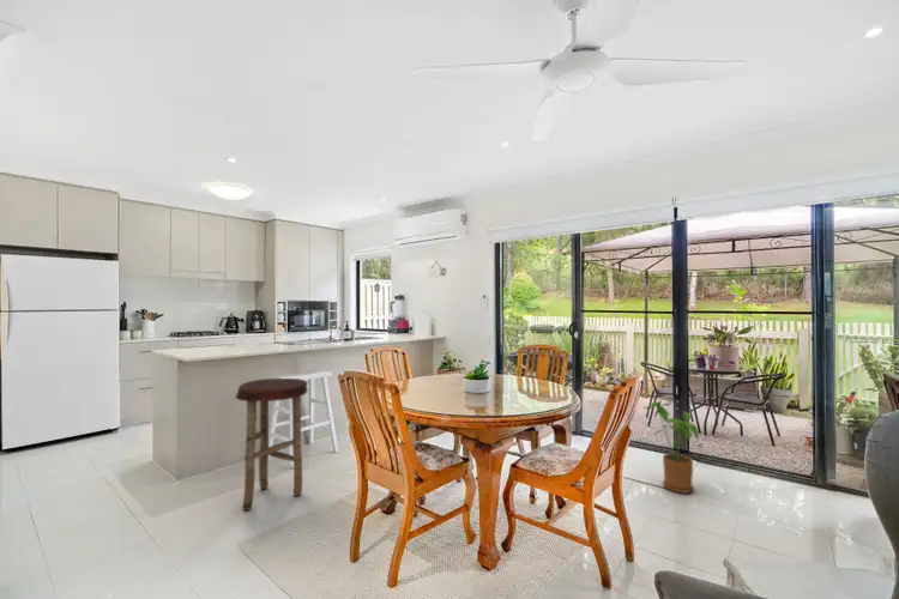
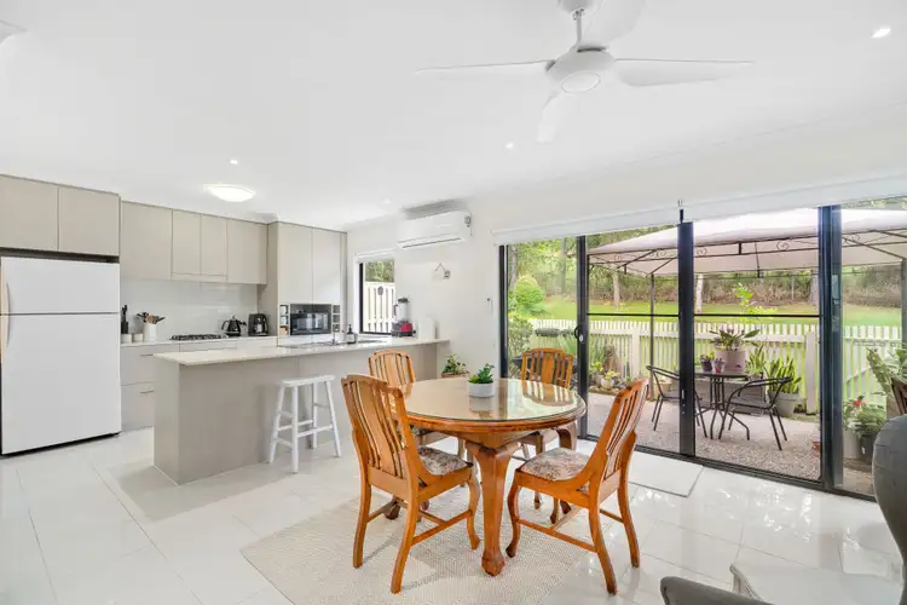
- stool (267, 440)
- house plant (677, 442)
